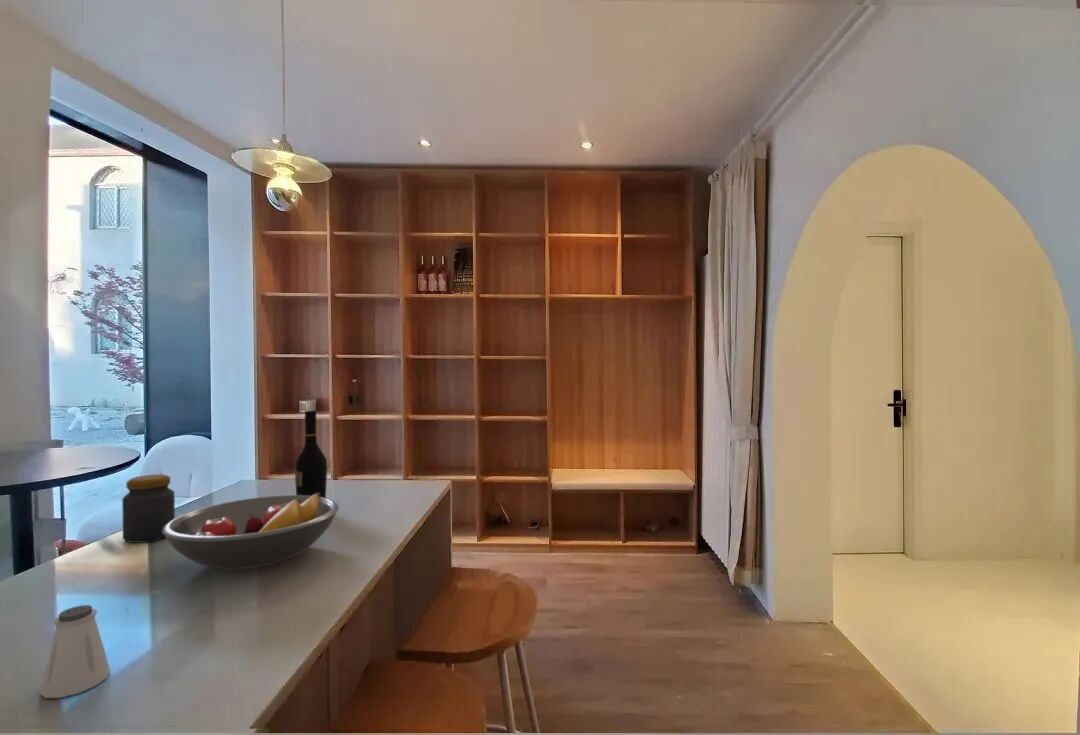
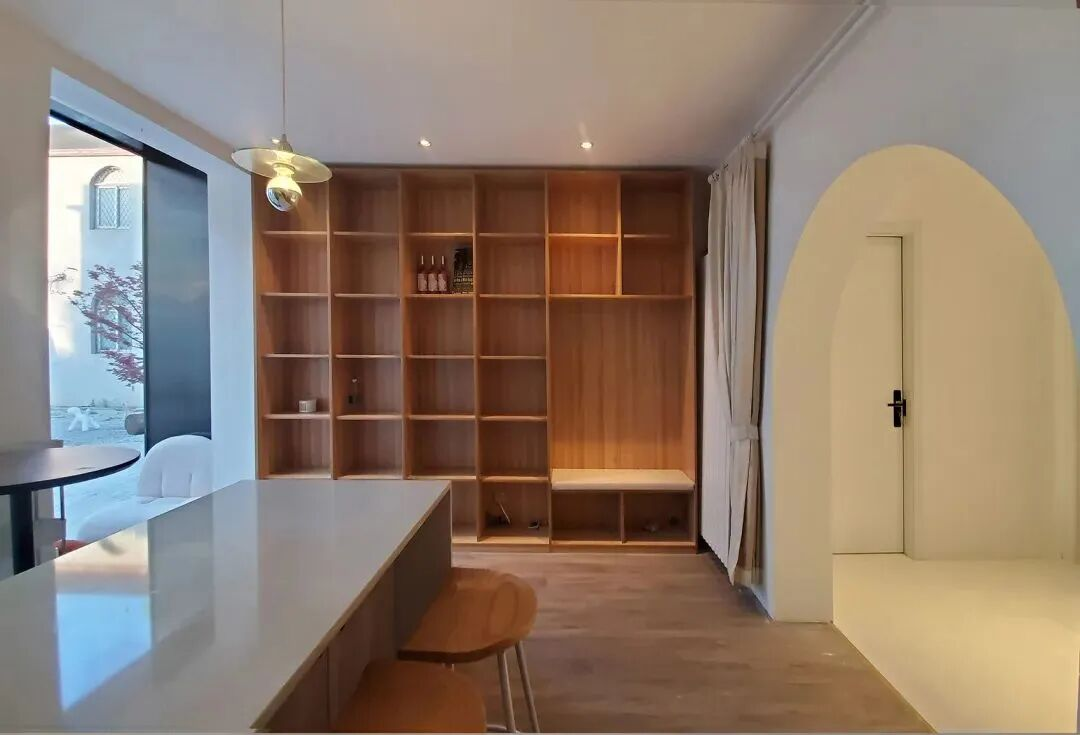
- wine bottle (311, 462)
- fruit bowl (257, 529)
- saltshaker (76, 646)
- jar (149, 506)
